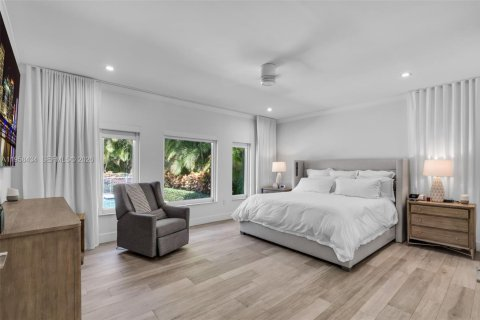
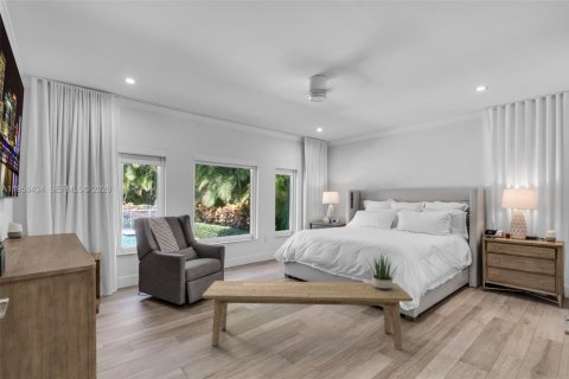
+ bench (305, 303)
+ potted plant (382, 270)
